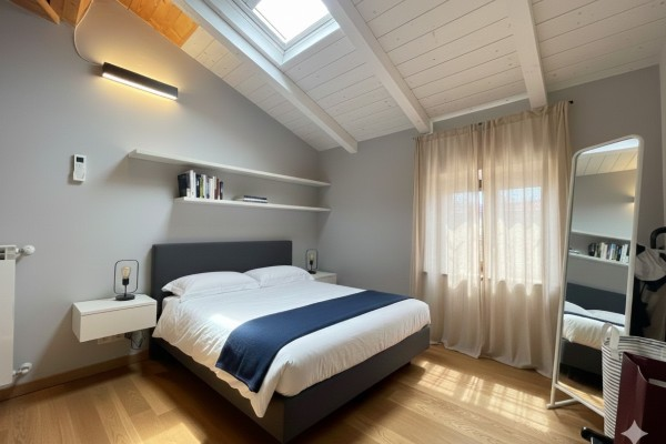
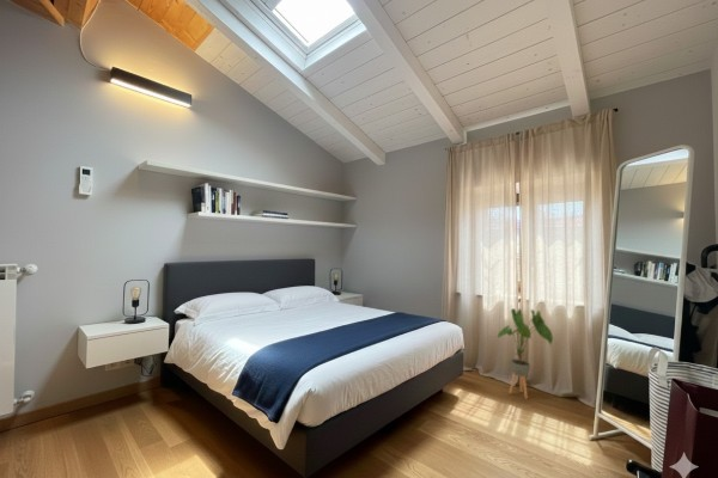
+ house plant (524, 351)
